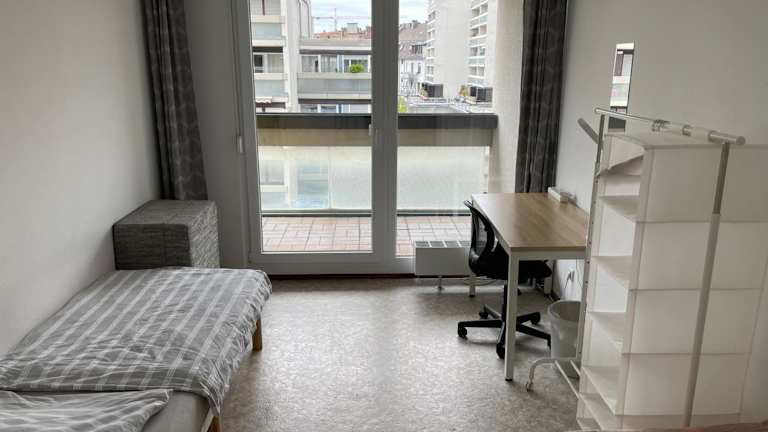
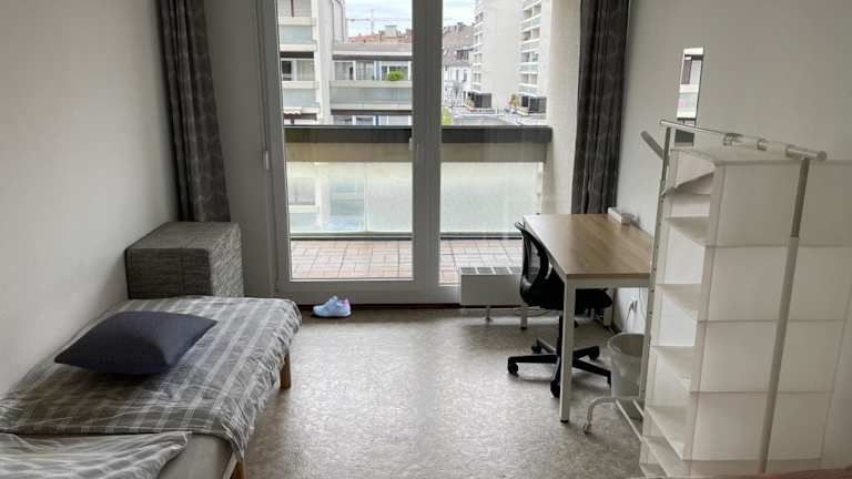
+ shoe (332, 305)
+ pillow (142, 340)
